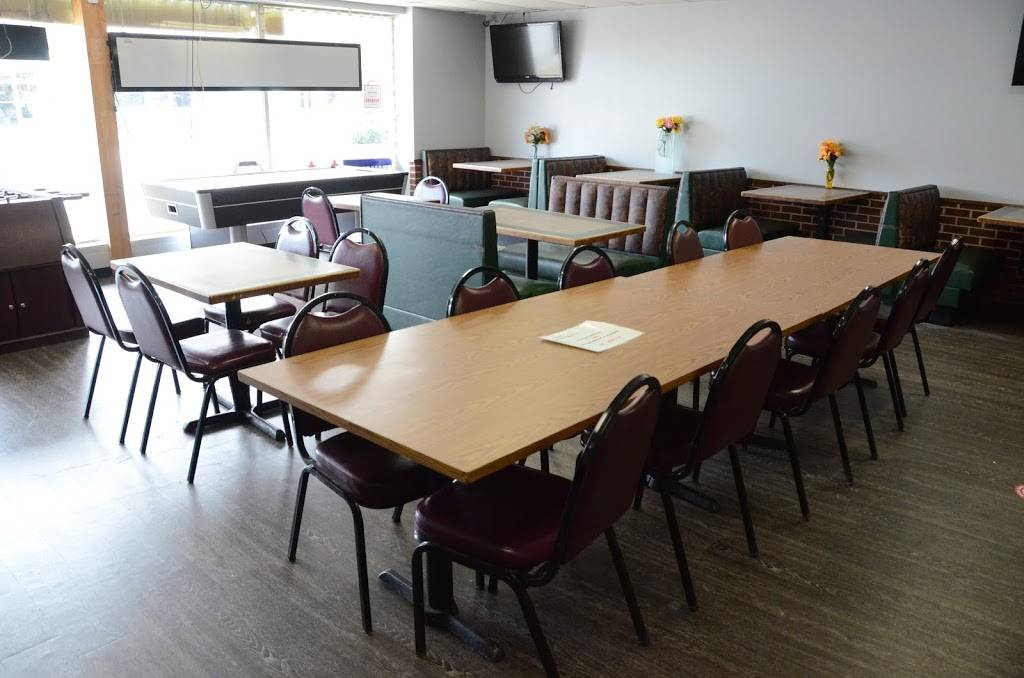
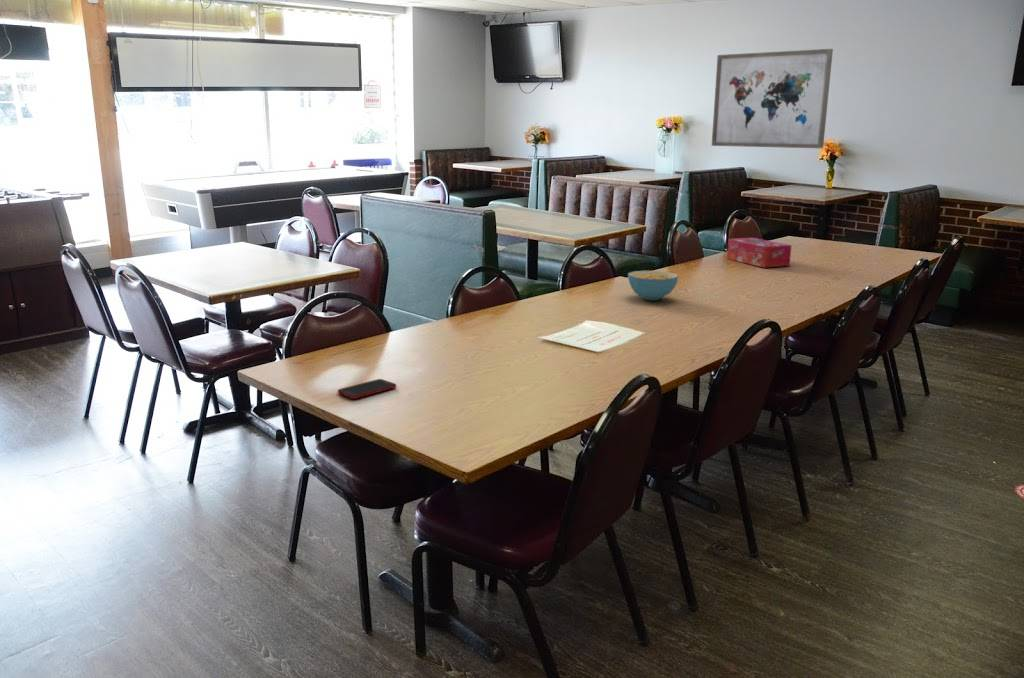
+ cereal bowl (652, 286)
+ tissue box (758, 252)
+ cell phone (367, 388)
+ wall art (768, 100)
